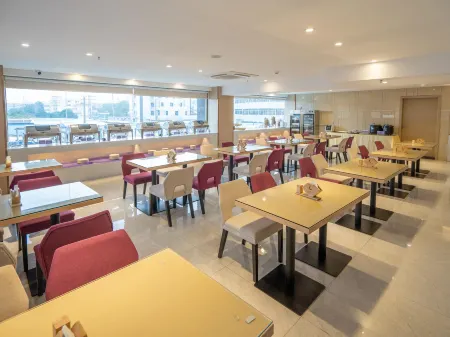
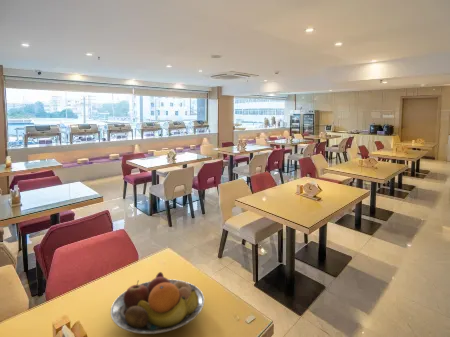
+ fruit bowl (159, 298)
